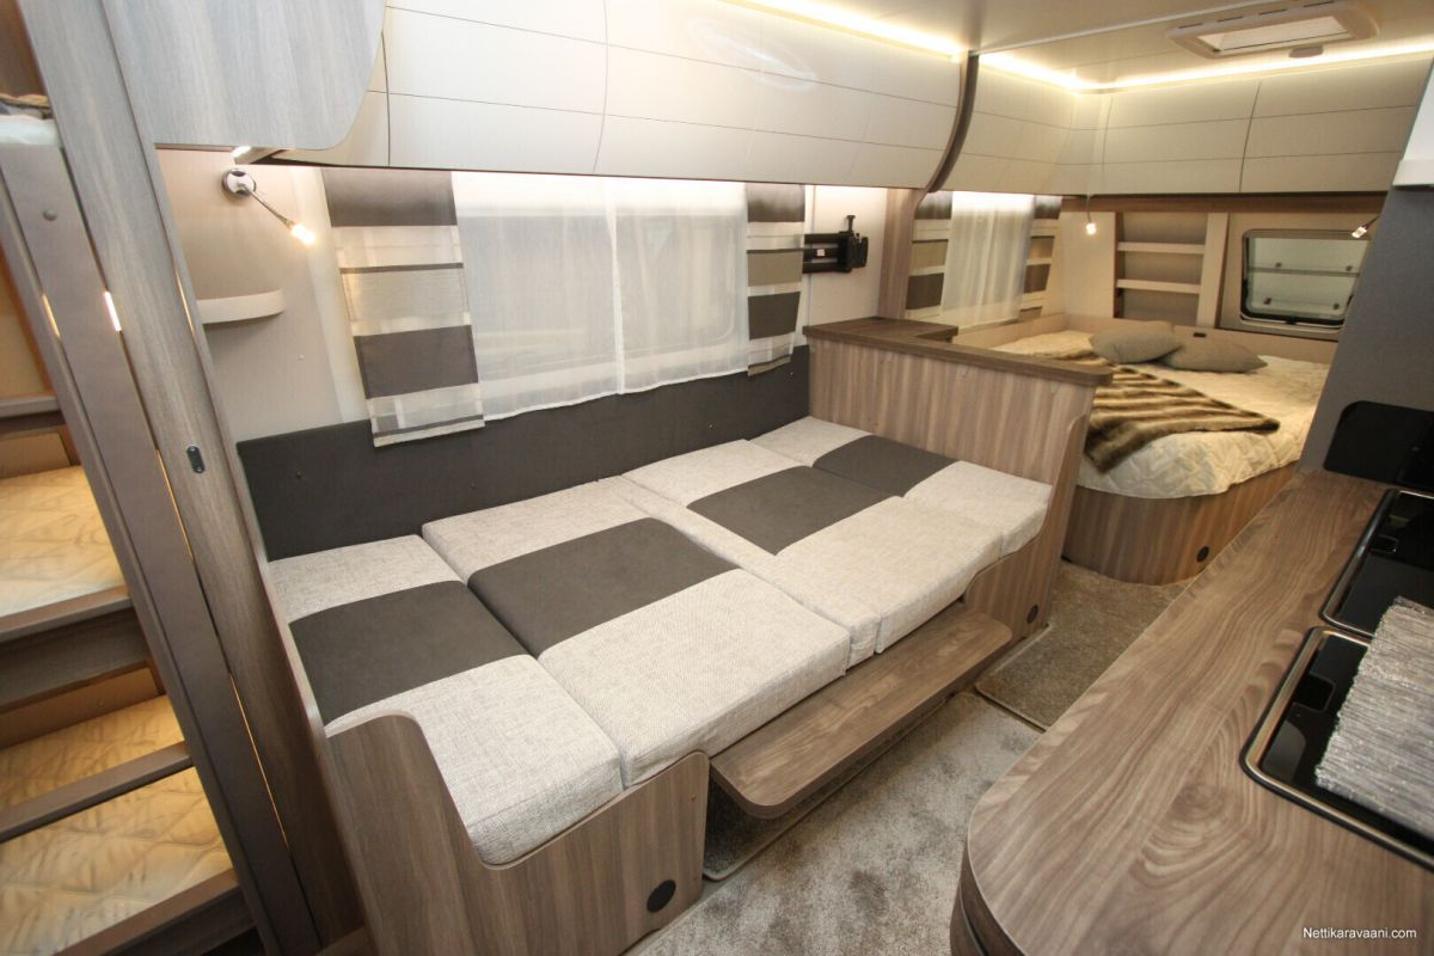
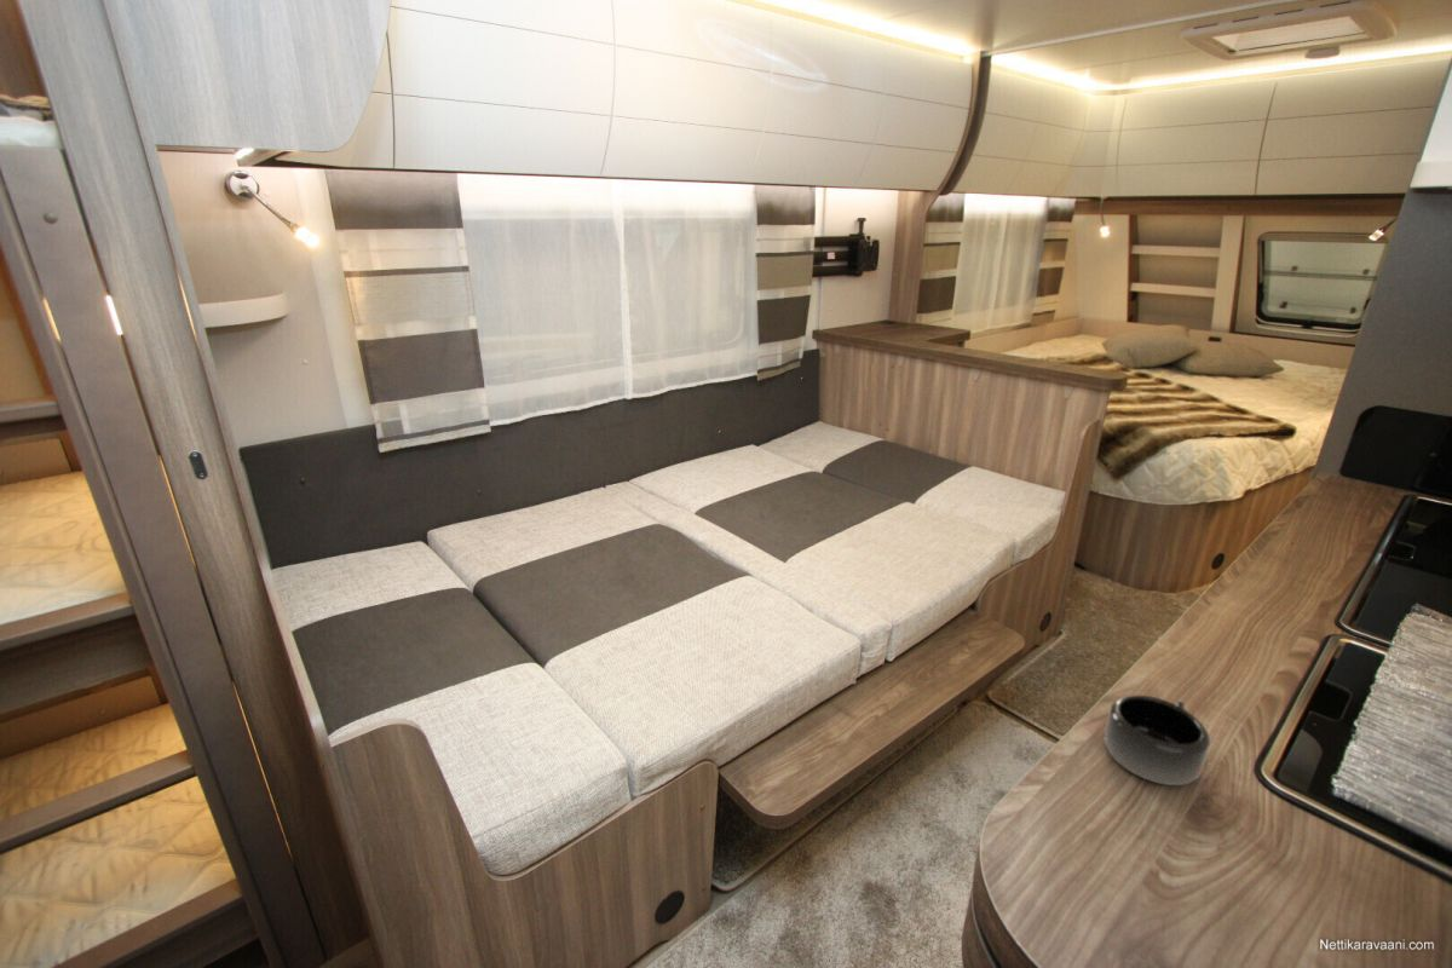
+ mug (1158, 733)
